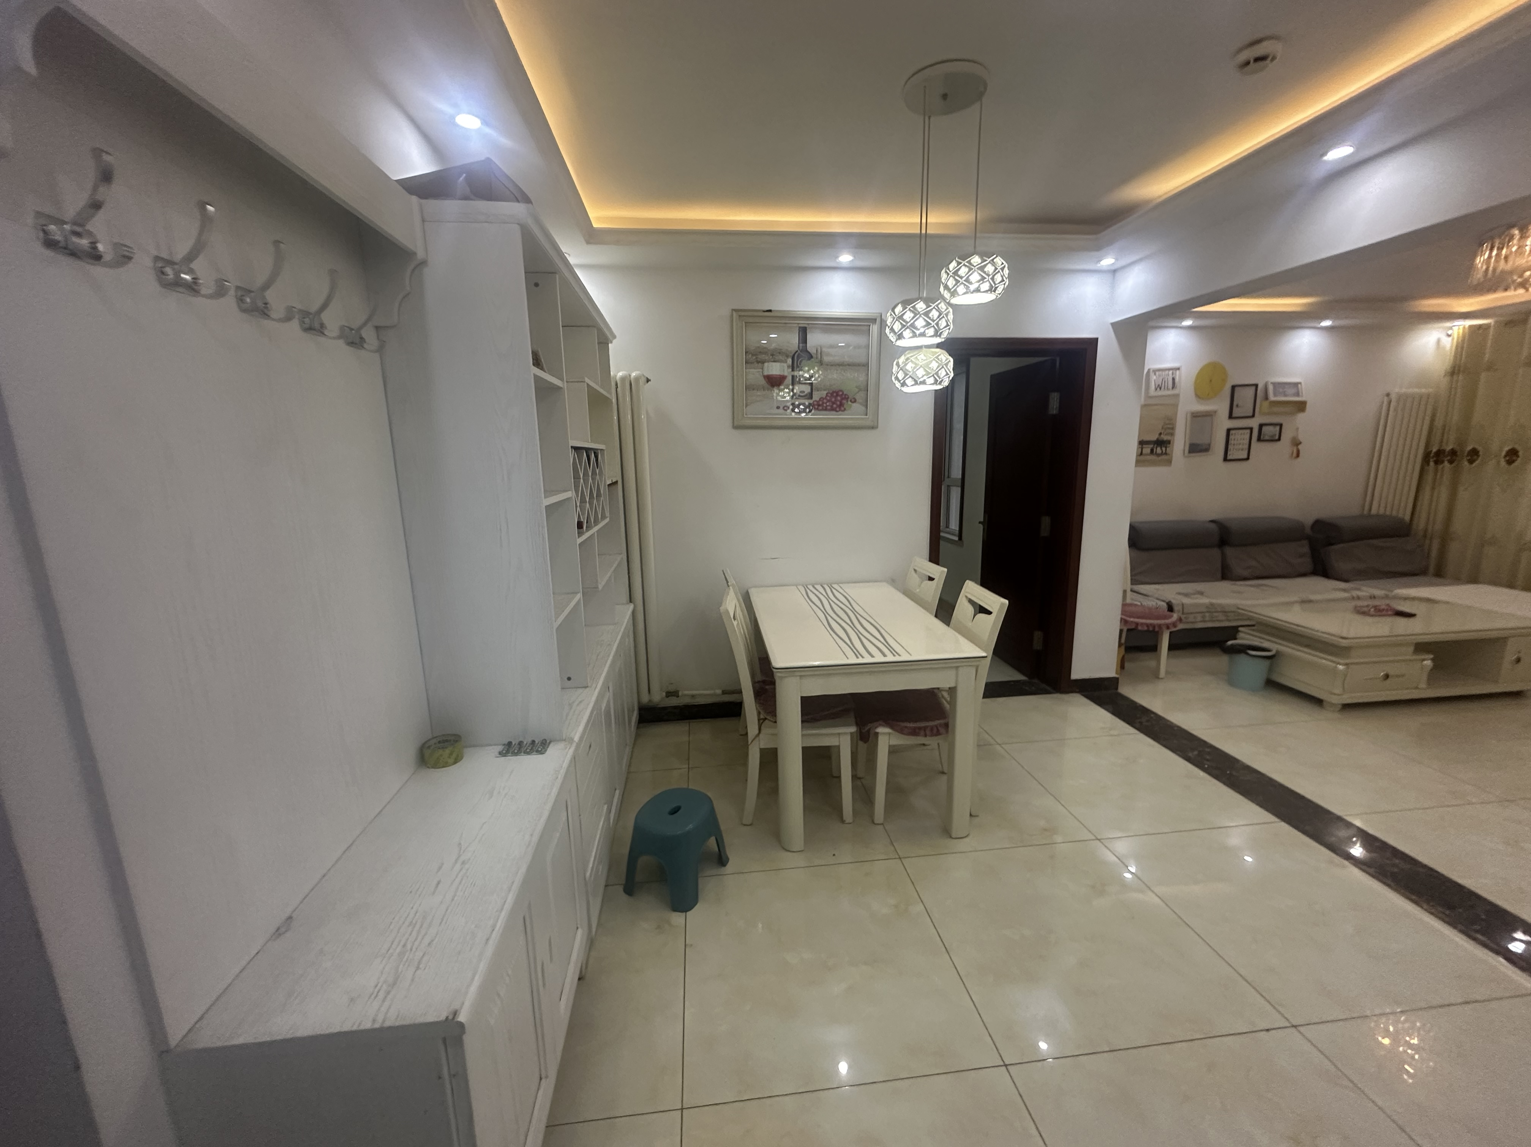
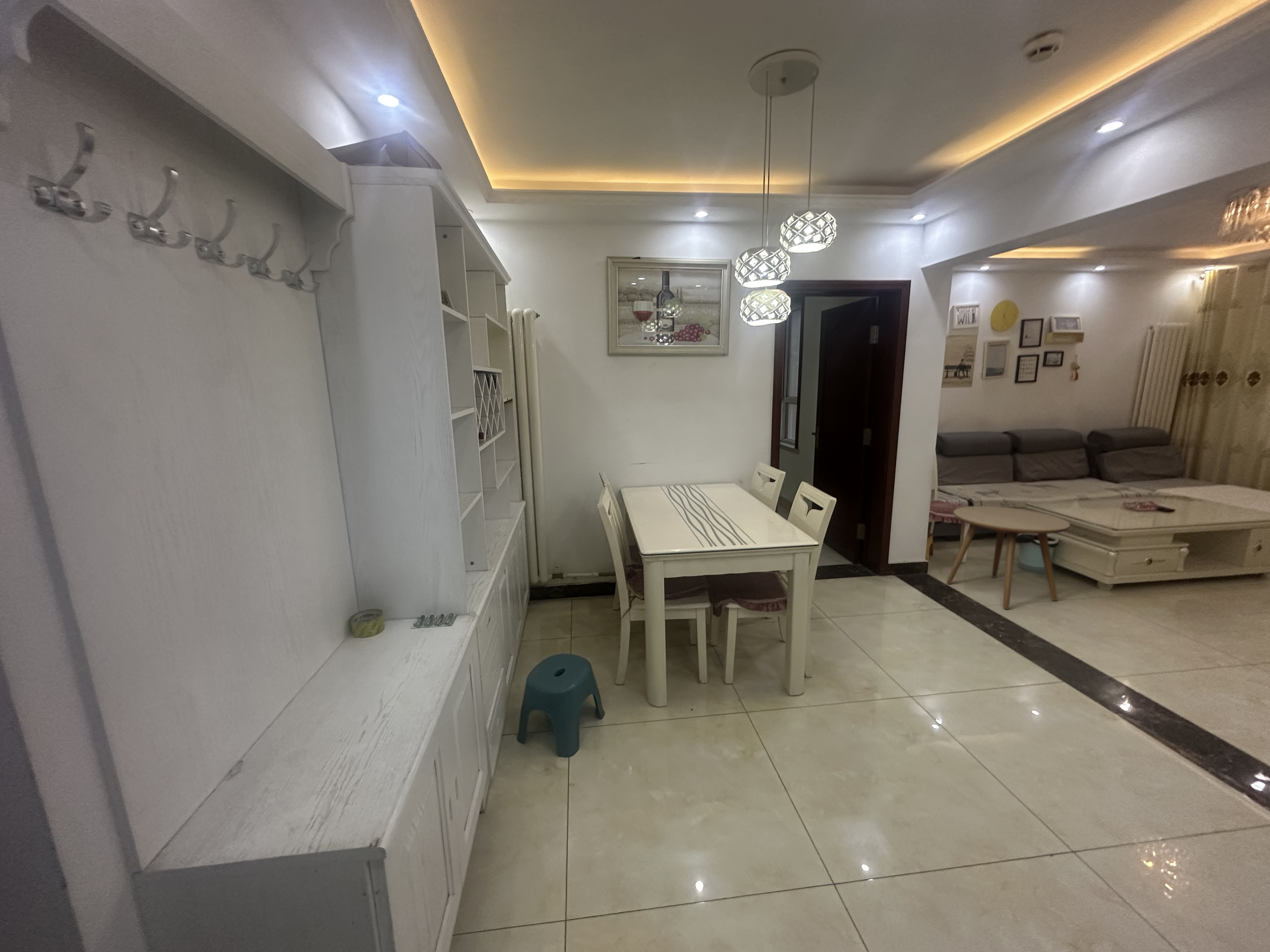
+ side table (1006, 555)
